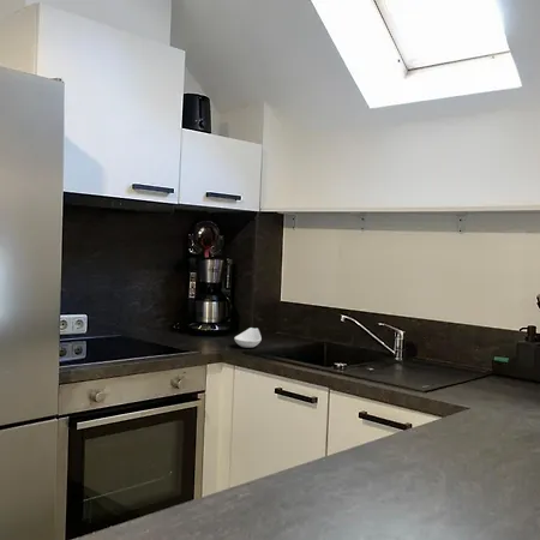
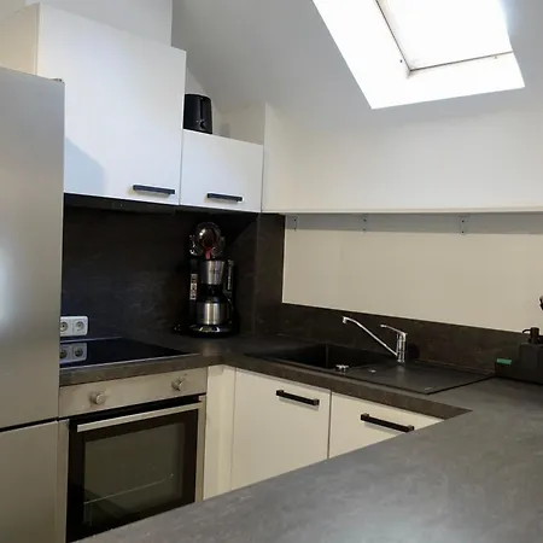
- spoon rest (250, 336)
